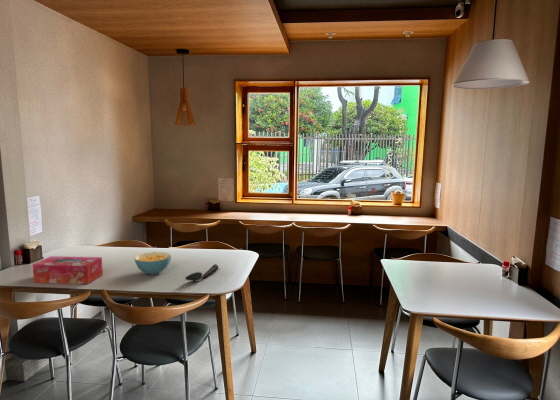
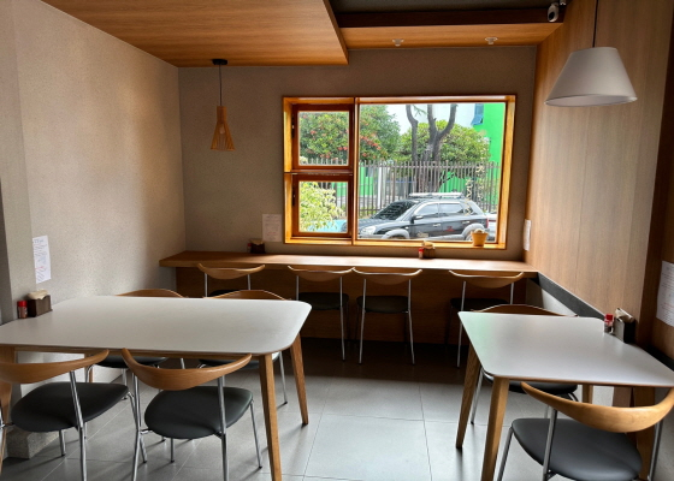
- cereal bowl (153, 264)
- spoon (201, 273)
- tissue box (68, 269)
